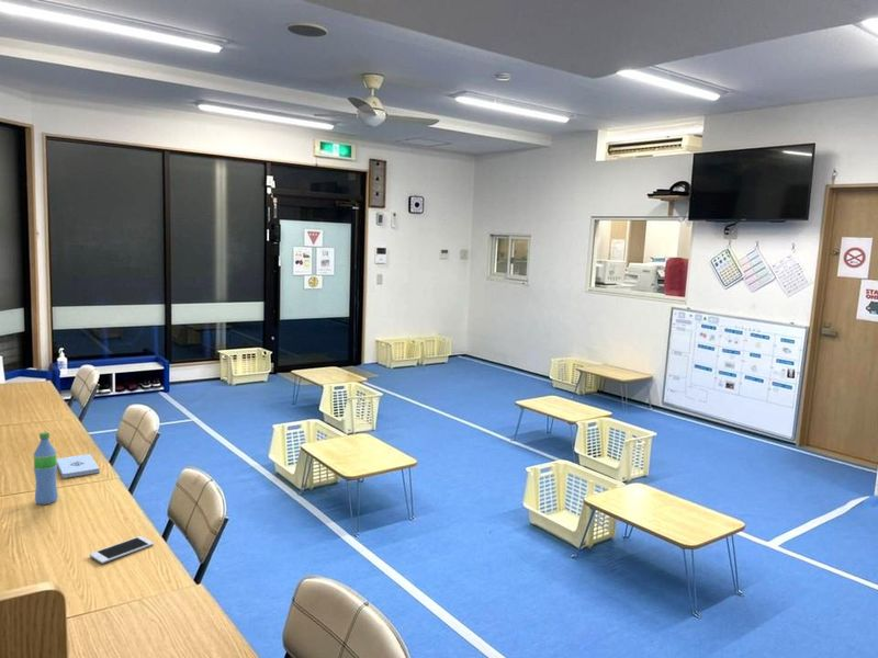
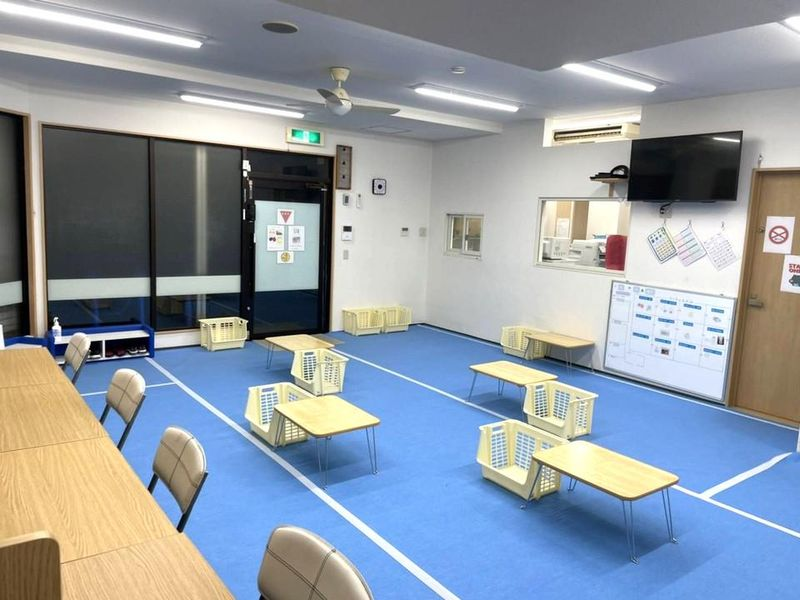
- water bottle (45, 467)
- cell phone (122, 548)
- notepad (77, 465)
